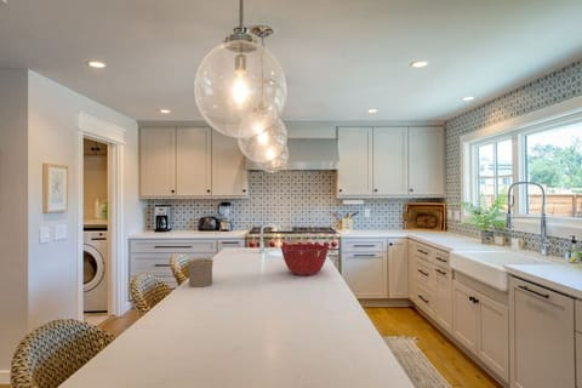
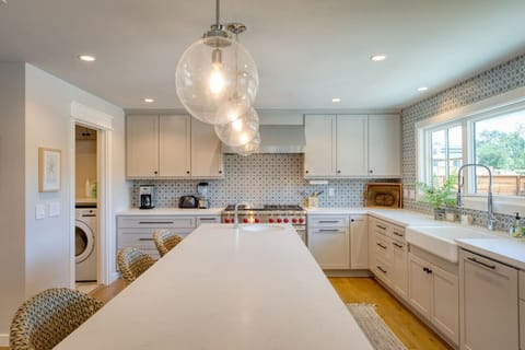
- mixing bowl (304, 259)
- cup (200, 272)
